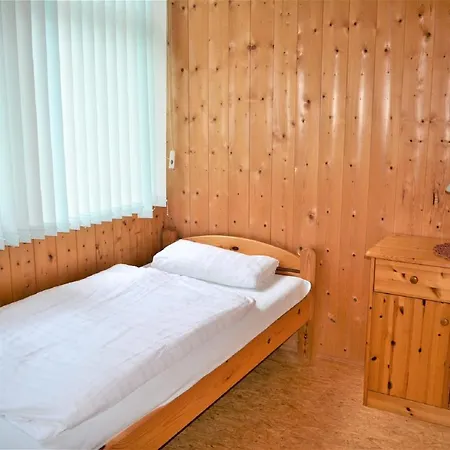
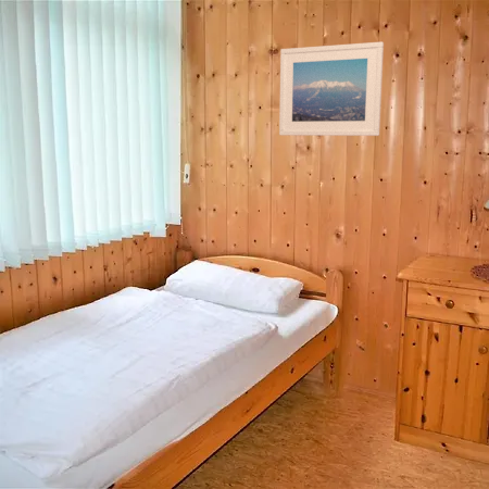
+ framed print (328, 90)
